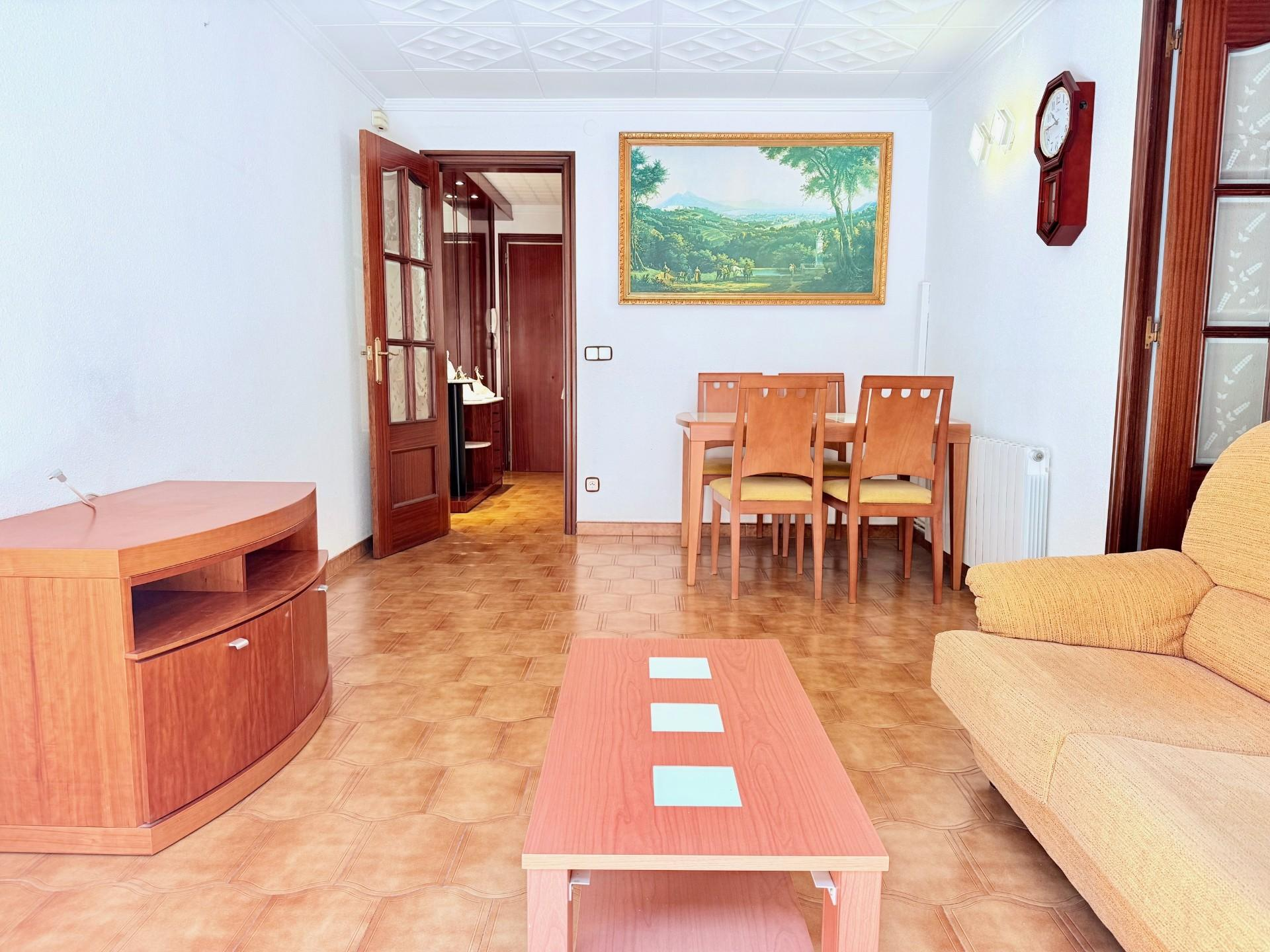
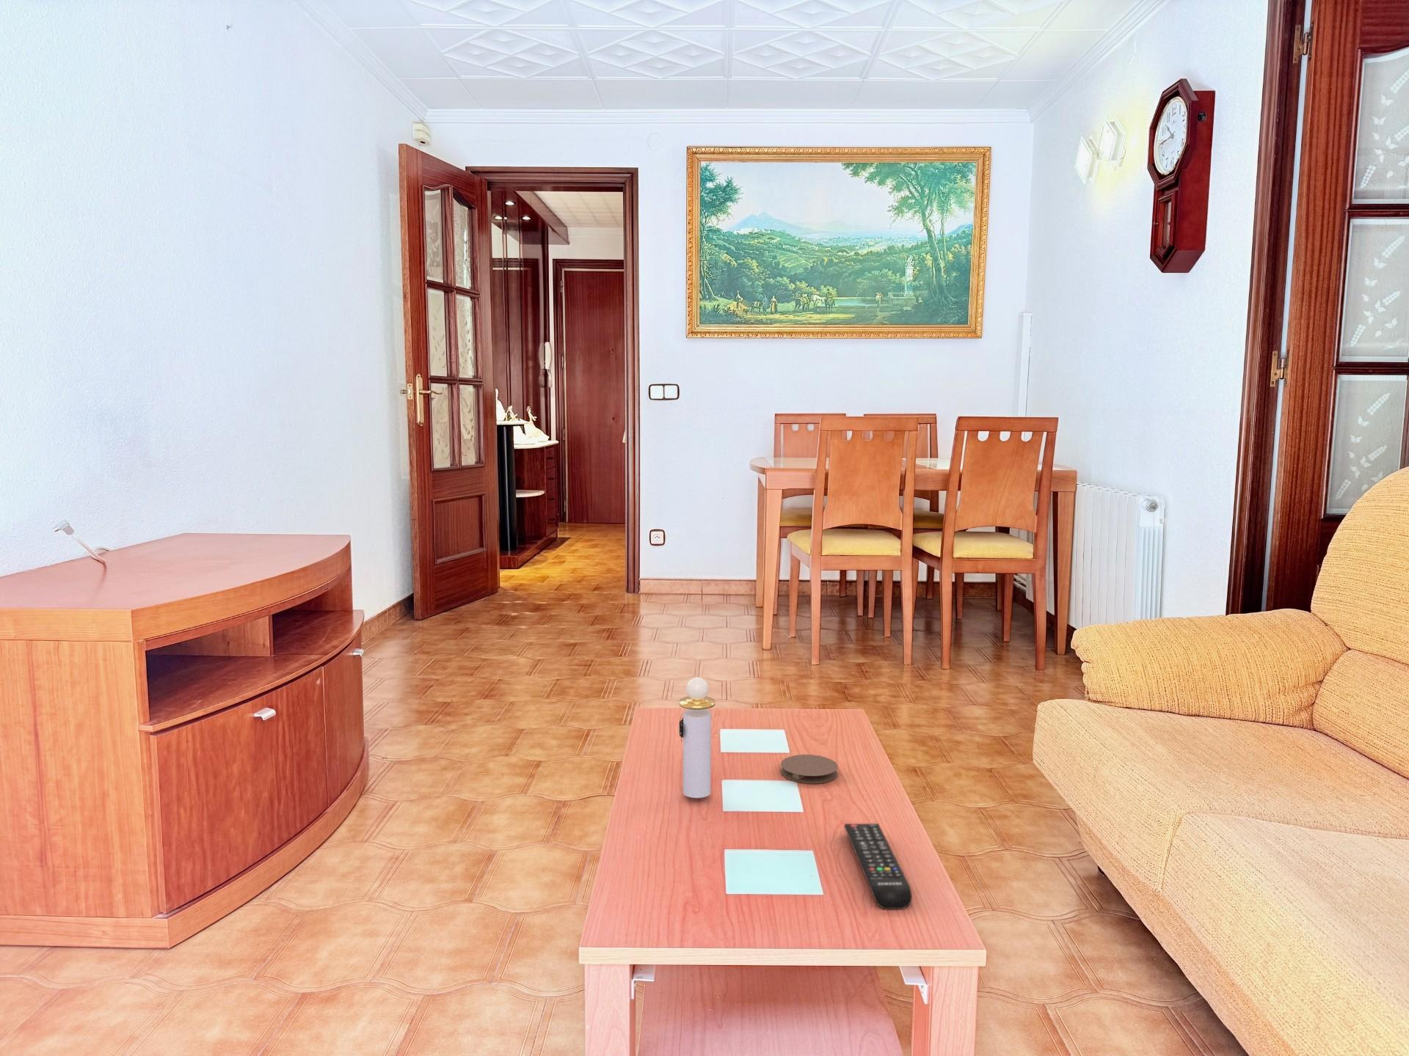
+ remote control (874, 860)
+ perfume bottle (697, 737)
+ coaster (809, 769)
